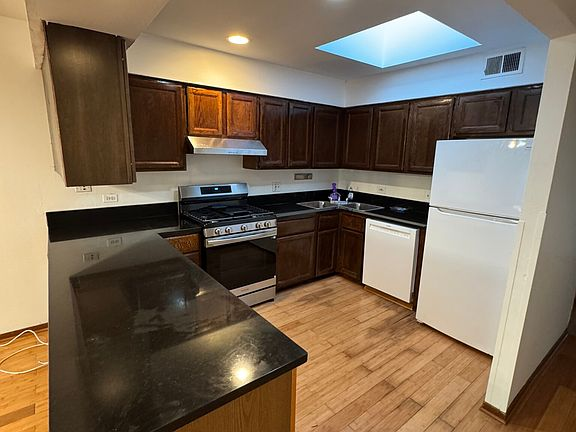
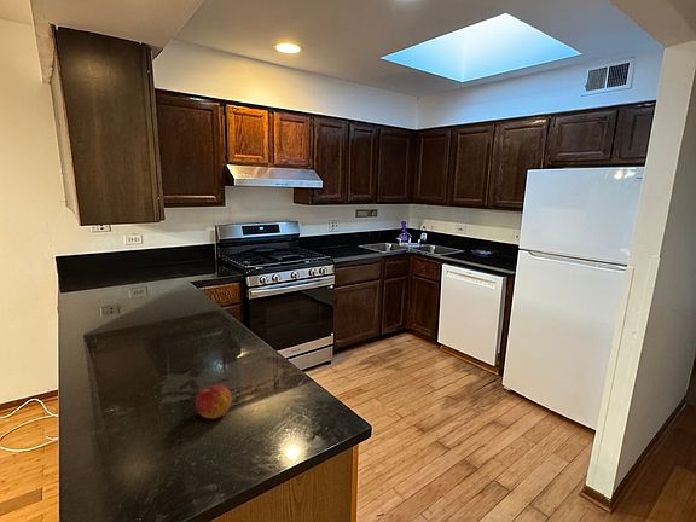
+ apple (214, 400)
